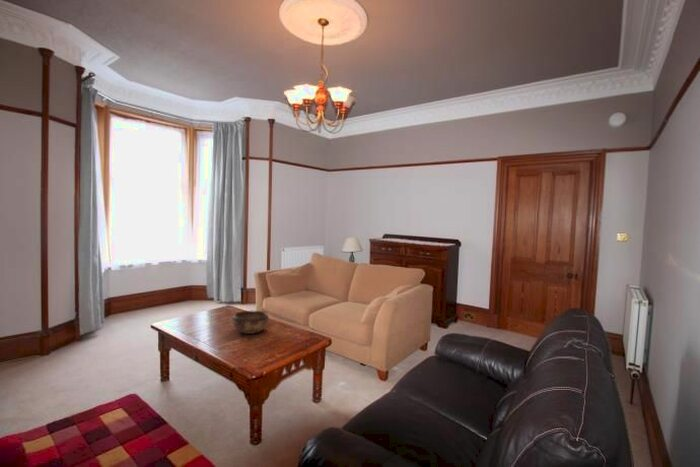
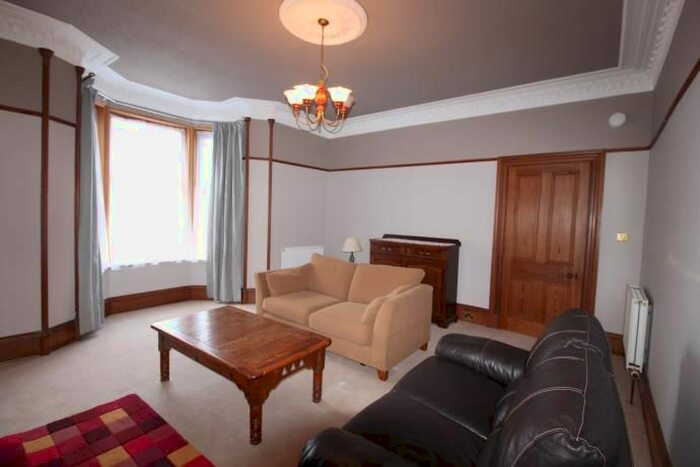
- decorative bowl (250, 322)
